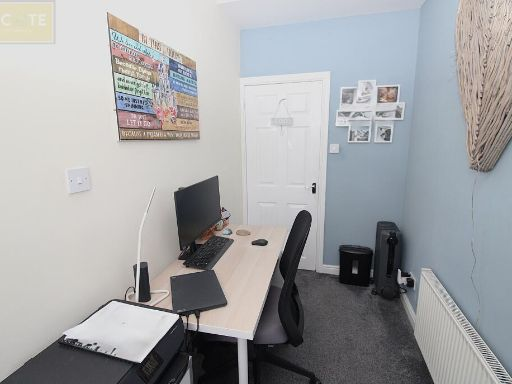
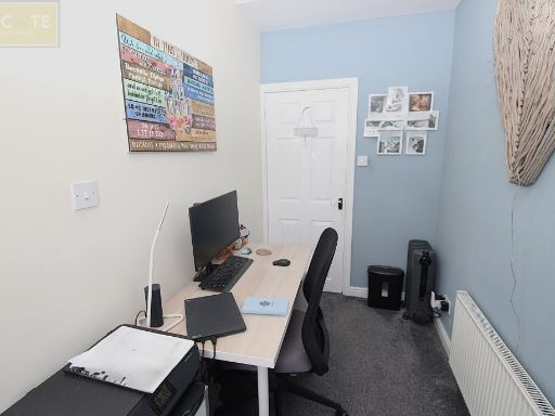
+ notepad (266, 306)
